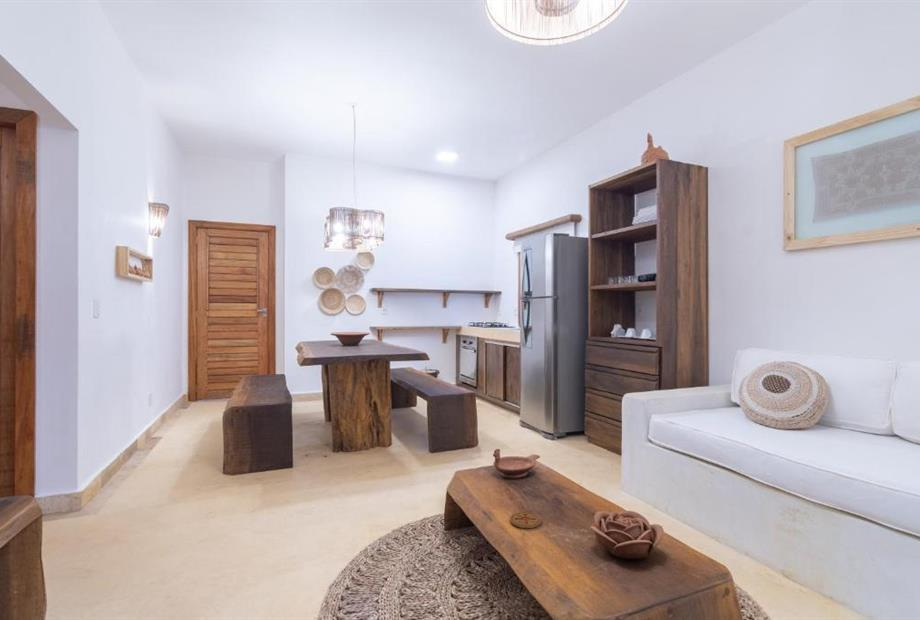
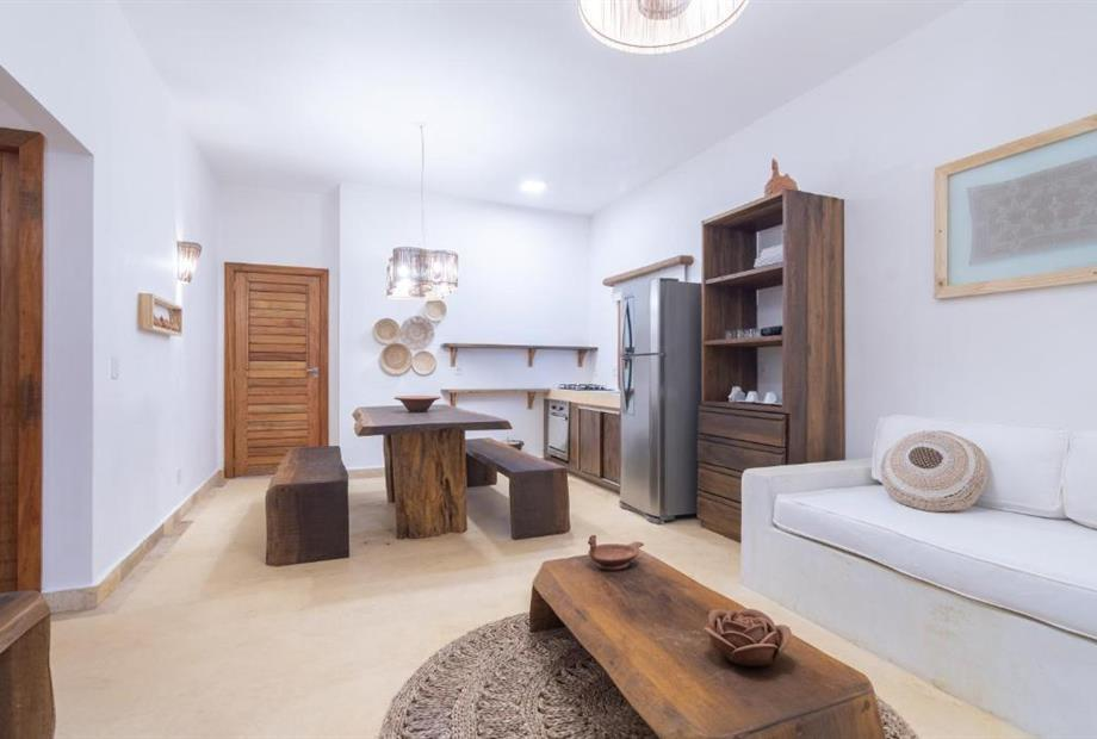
- coaster (525, 520)
